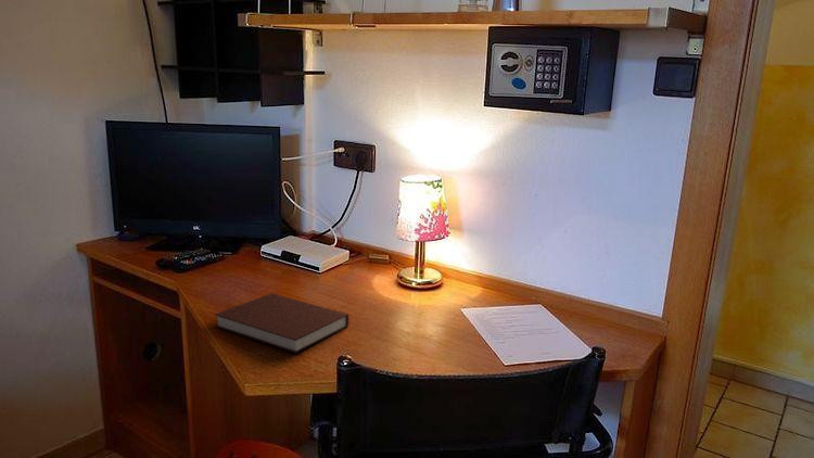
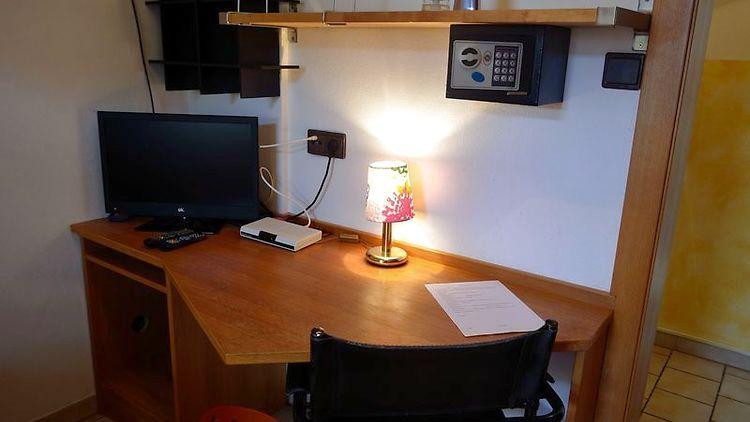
- notebook (282, 320)
